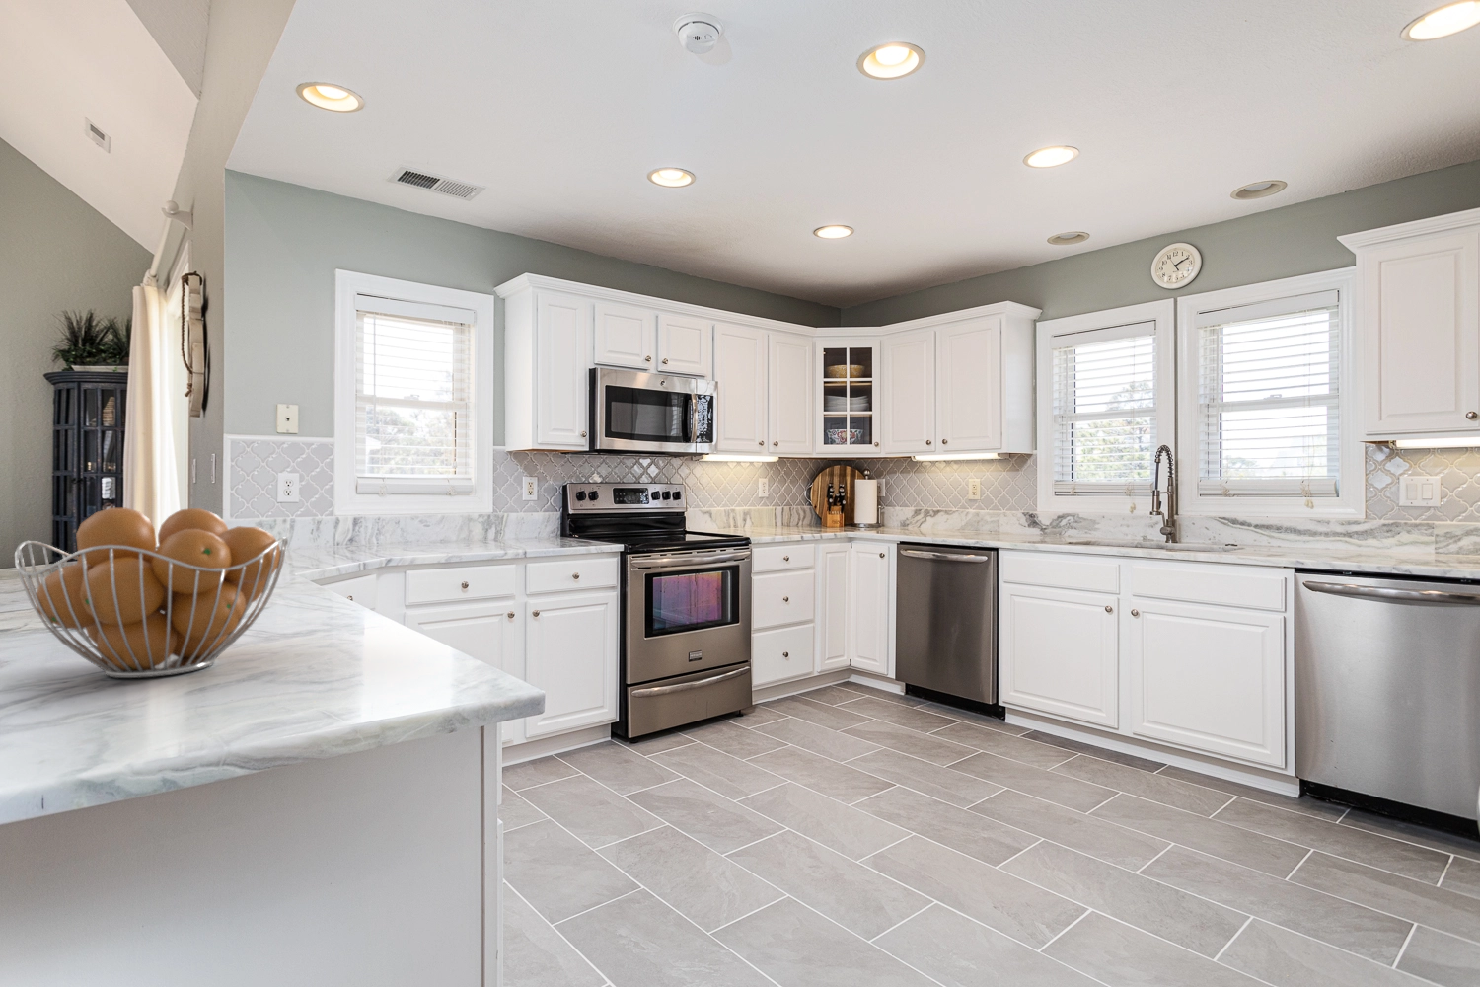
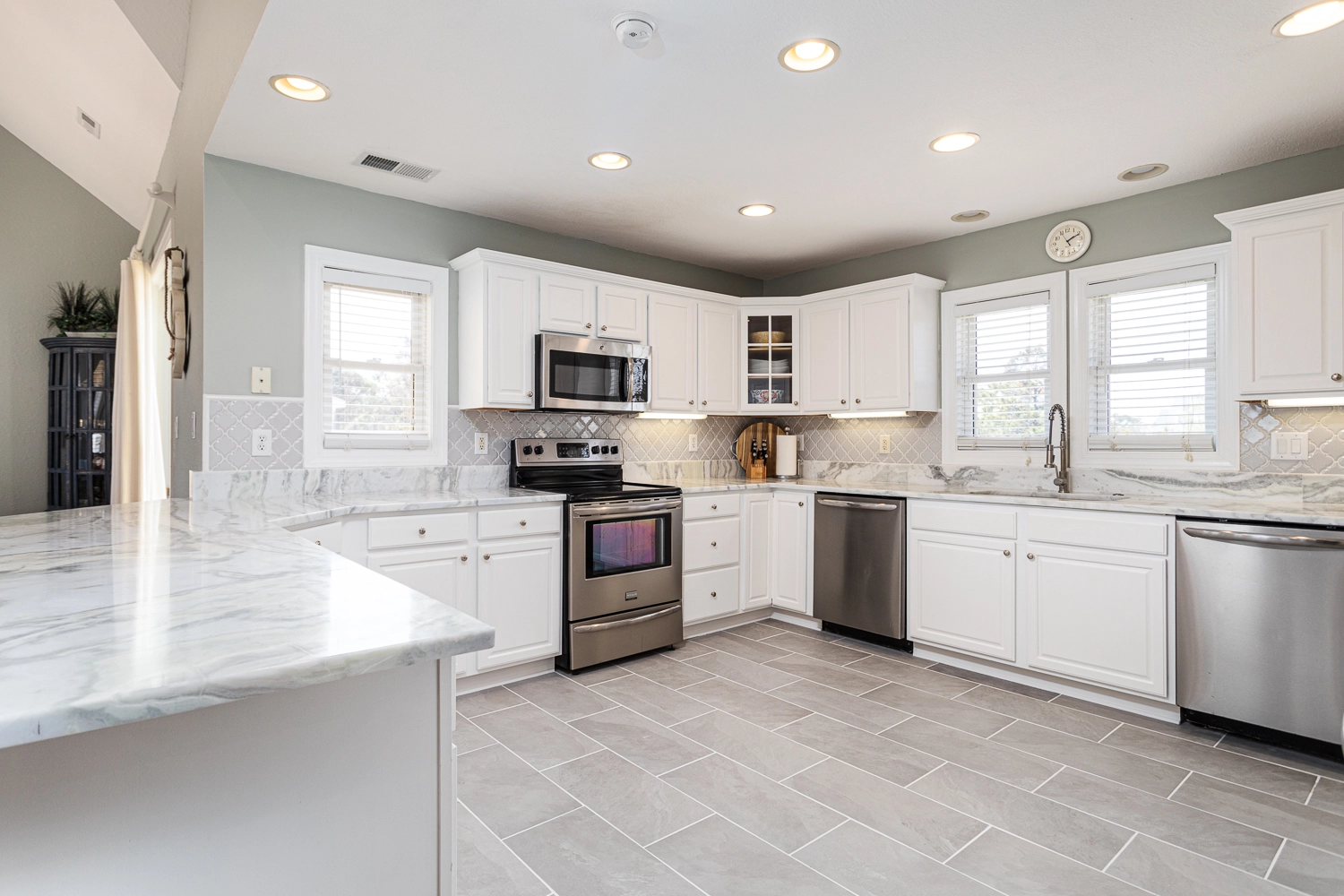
- fruit basket (161, 587)
